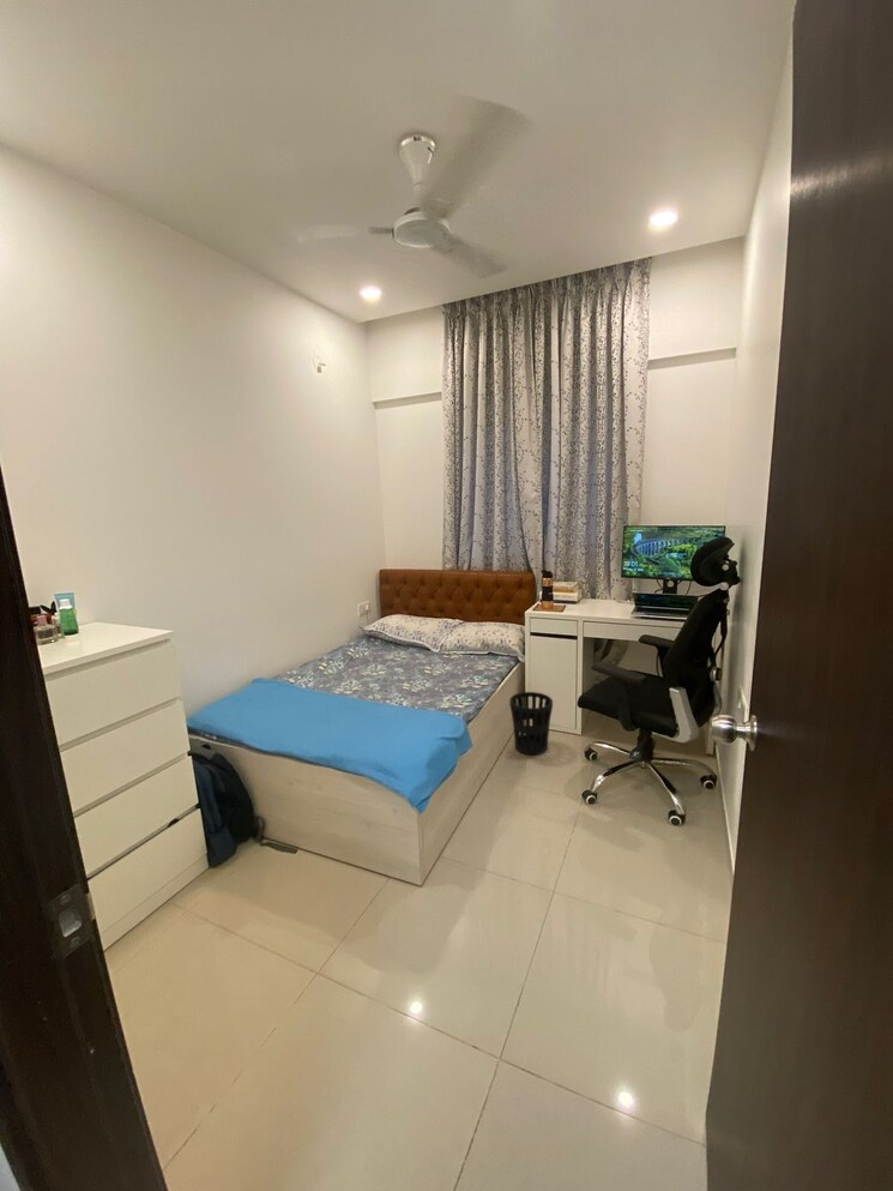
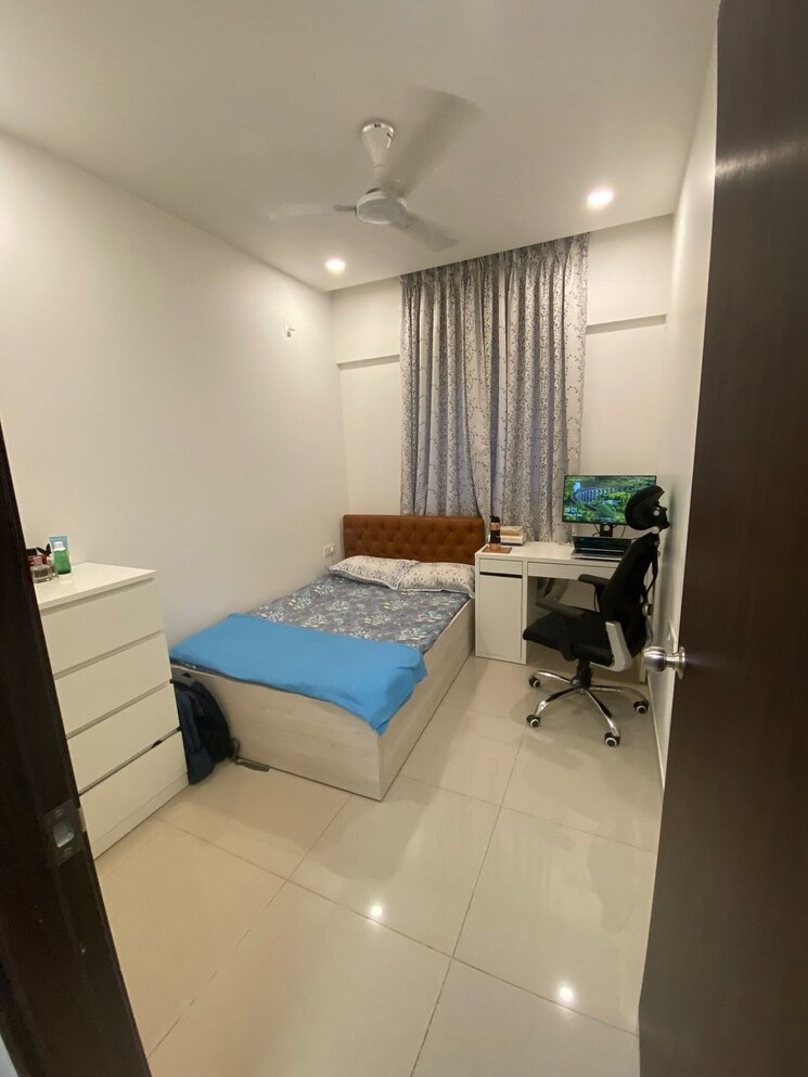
- wastebasket (532, 723)
